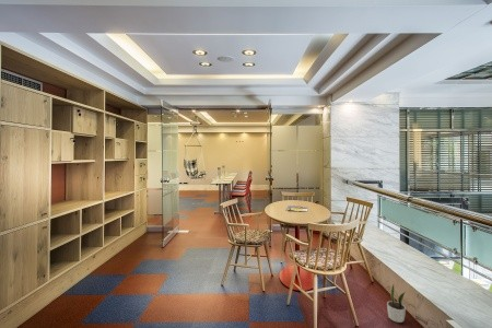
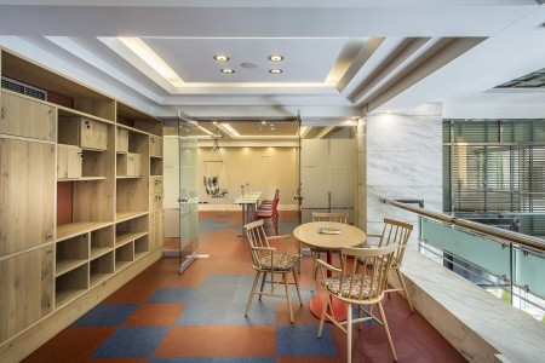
- potted plant (396, 302)
